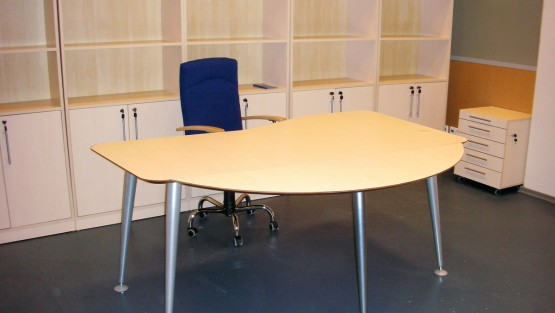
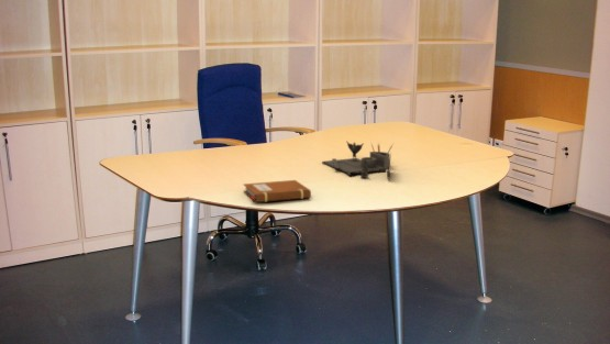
+ desk organizer (364, 157)
+ notebook (275, 190)
